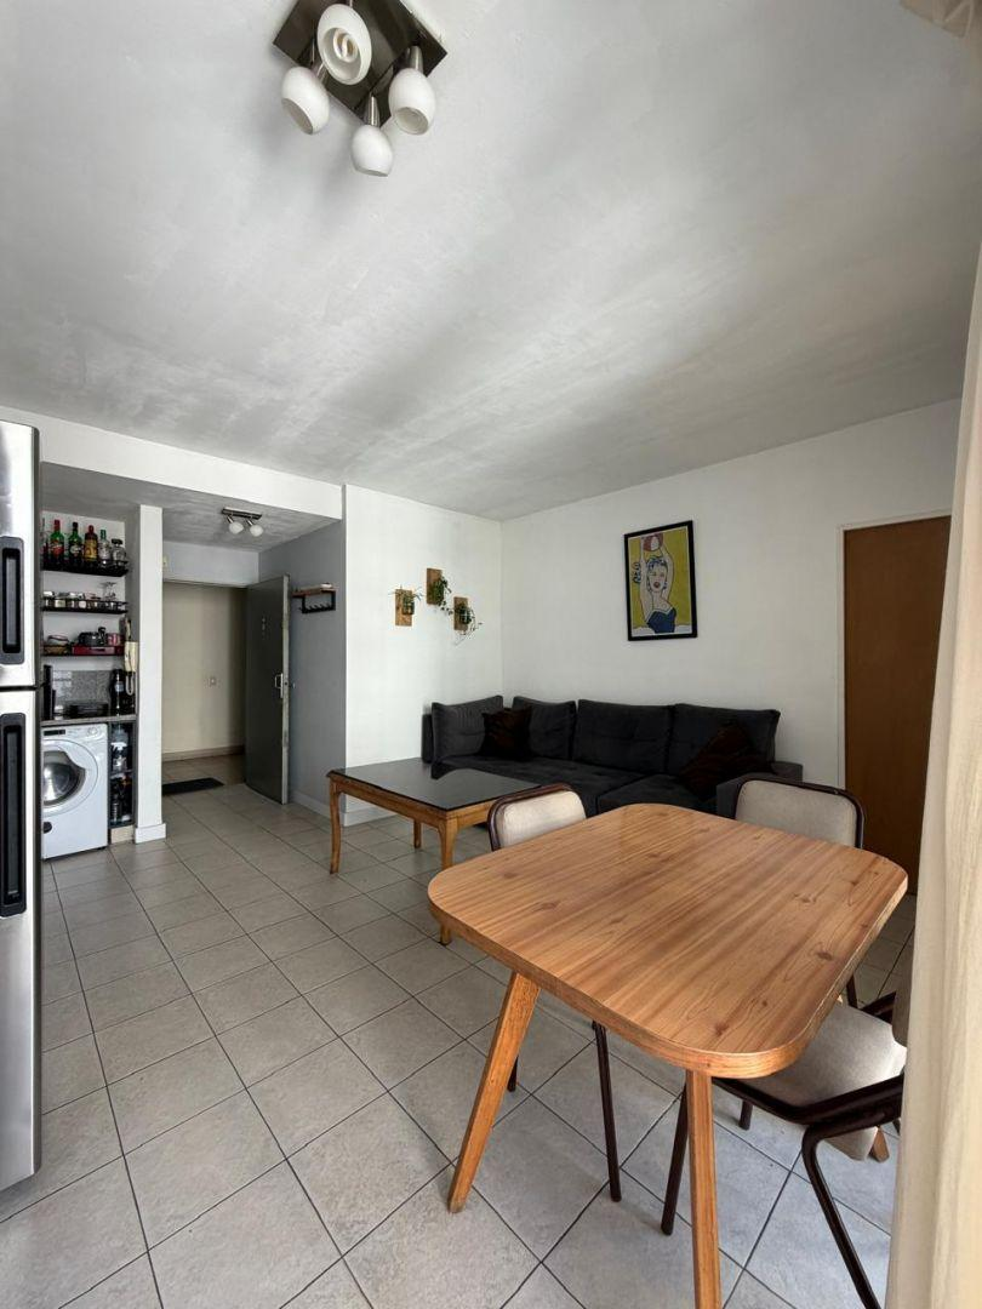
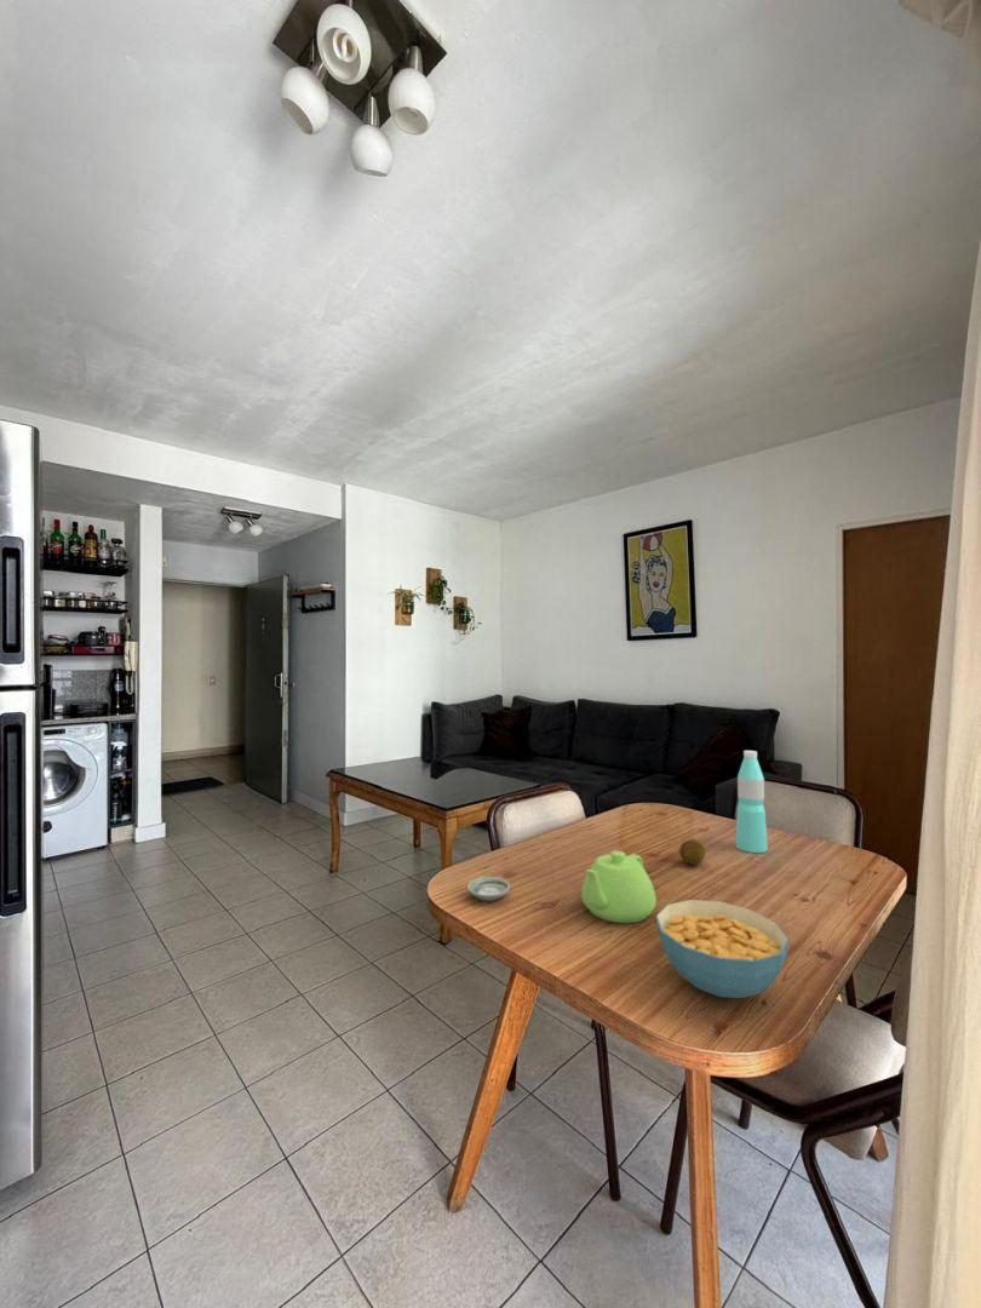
+ teapot (615, 882)
+ fruit (692, 851)
+ cereal bowl (719, 956)
+ saucer (488, 890)
+ water bottle (751, 799)
